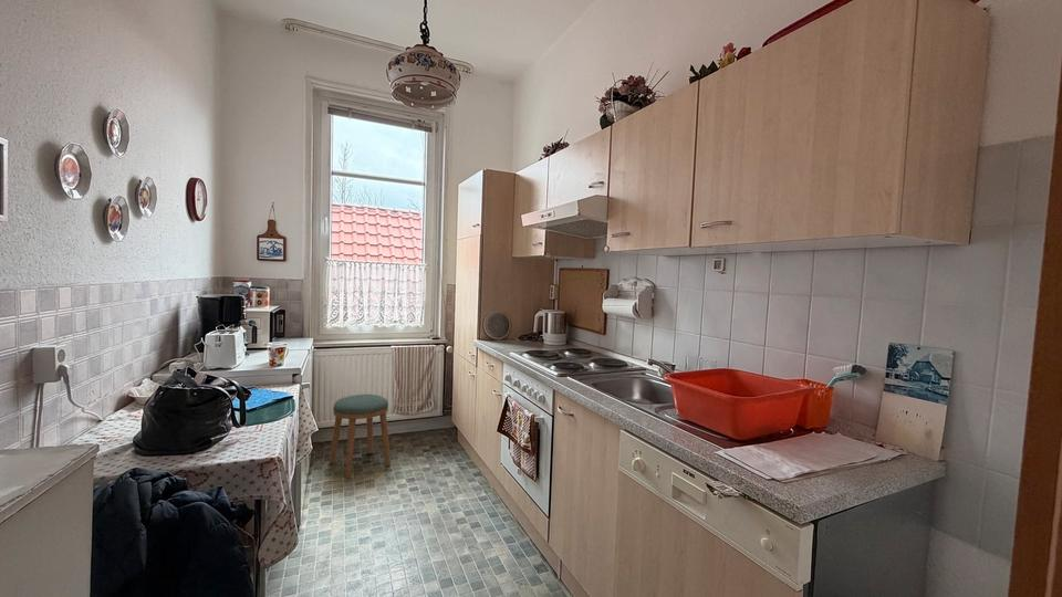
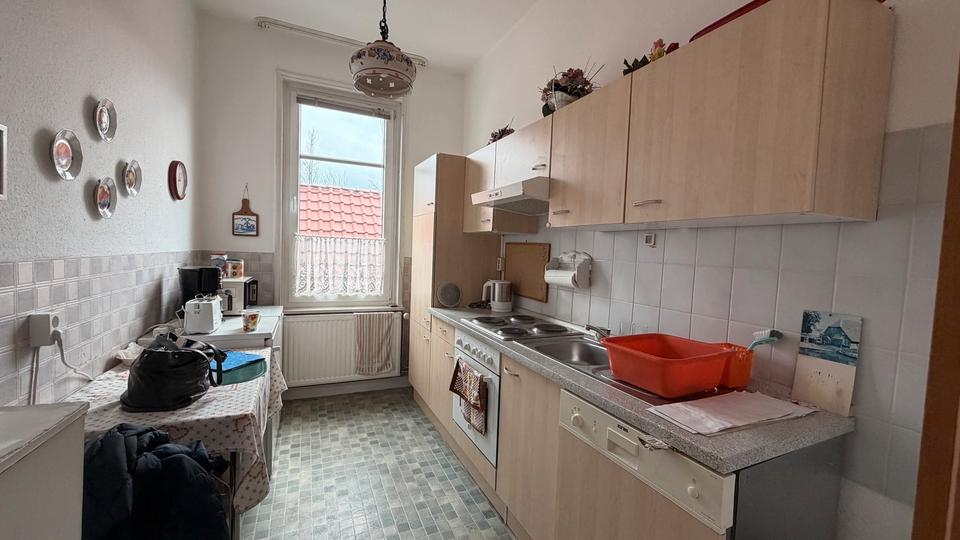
- stool (354, 430)
